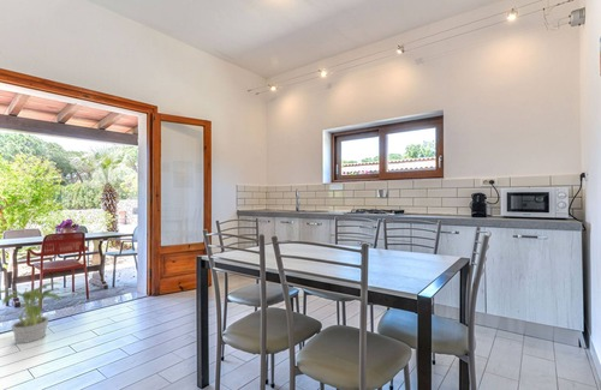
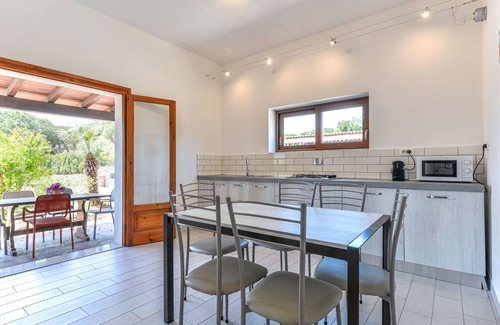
- potted plant (30, 312)
